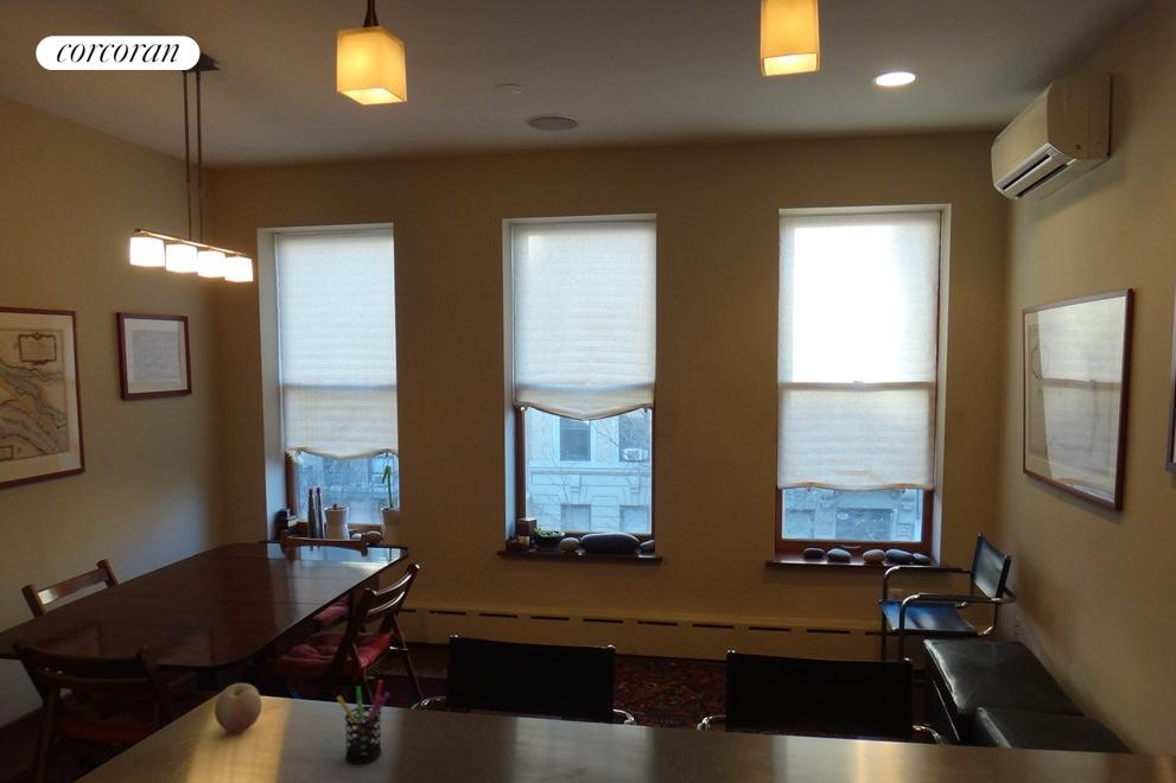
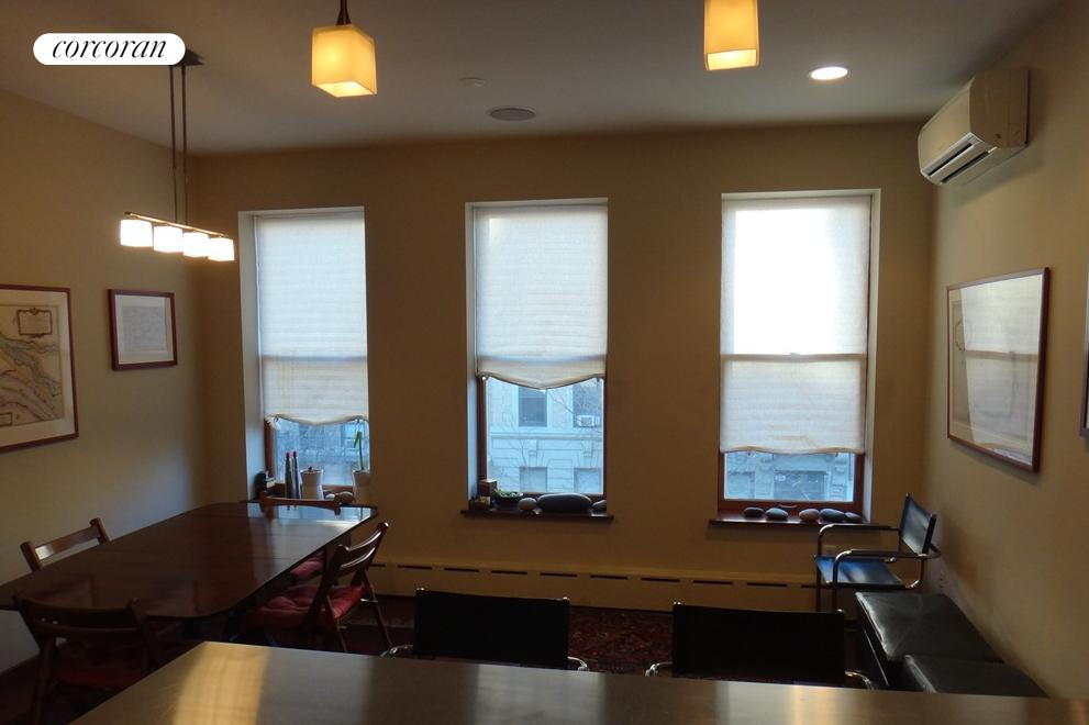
- pen holder (364, 717)
- fruit (239, 707)
